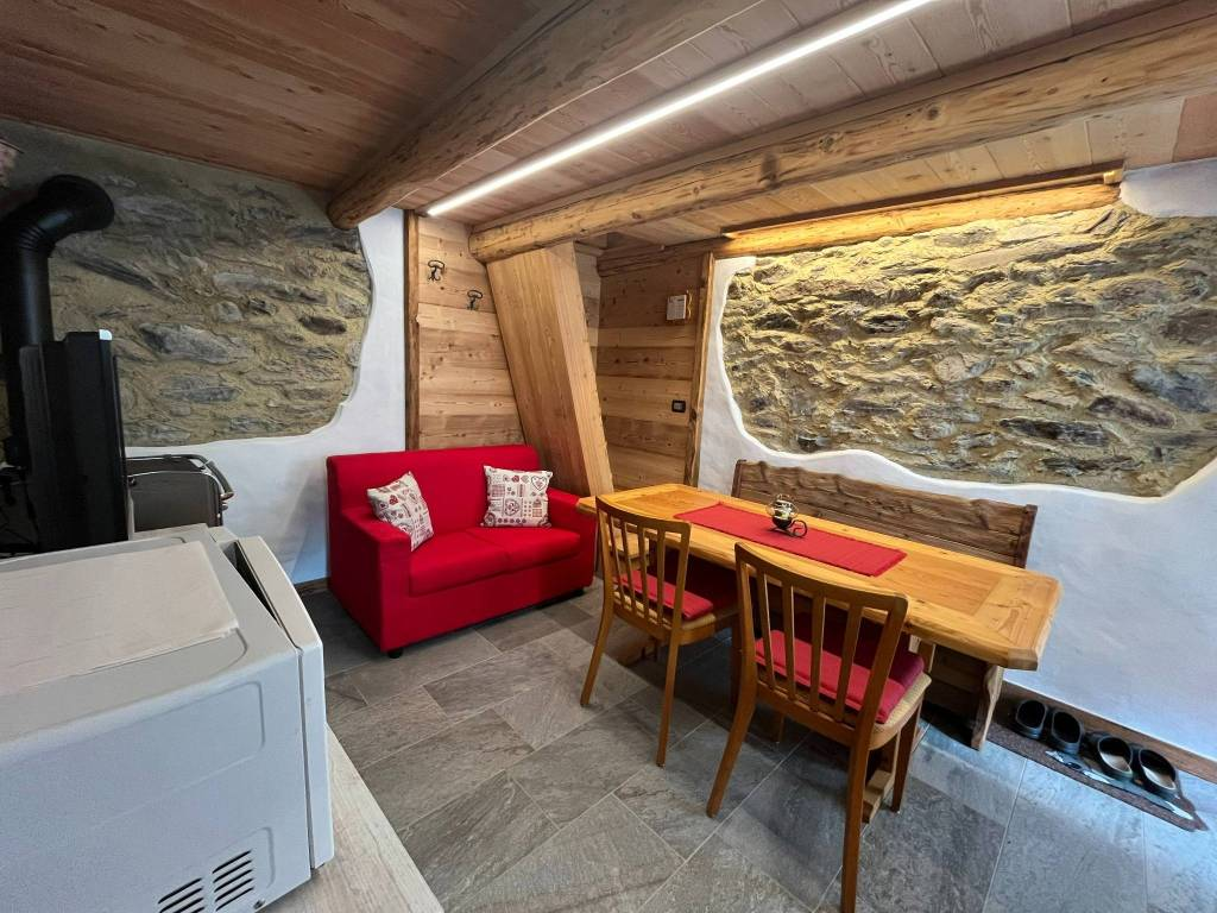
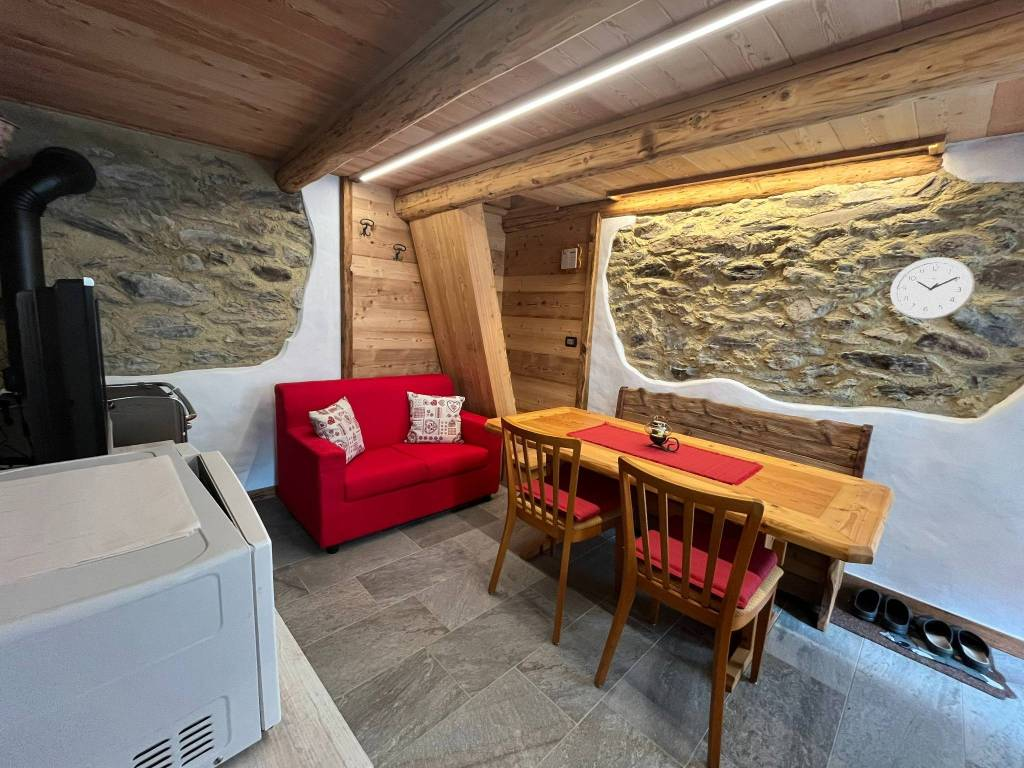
+ wall clock (930, 288)
